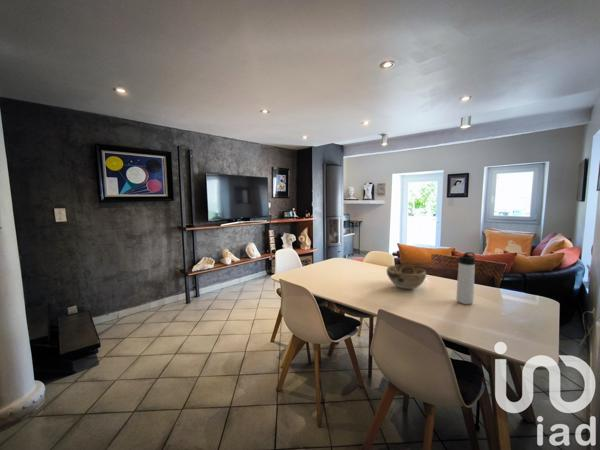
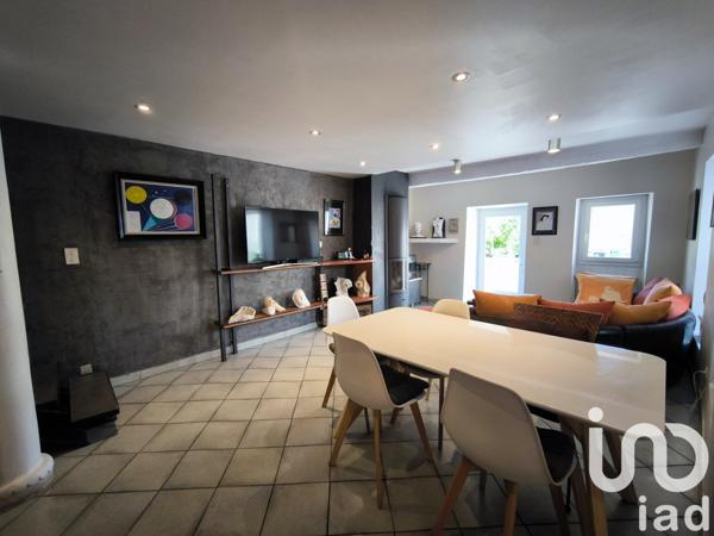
- decorative bowl (405, 278)
- thermos bottle (466, 277)
